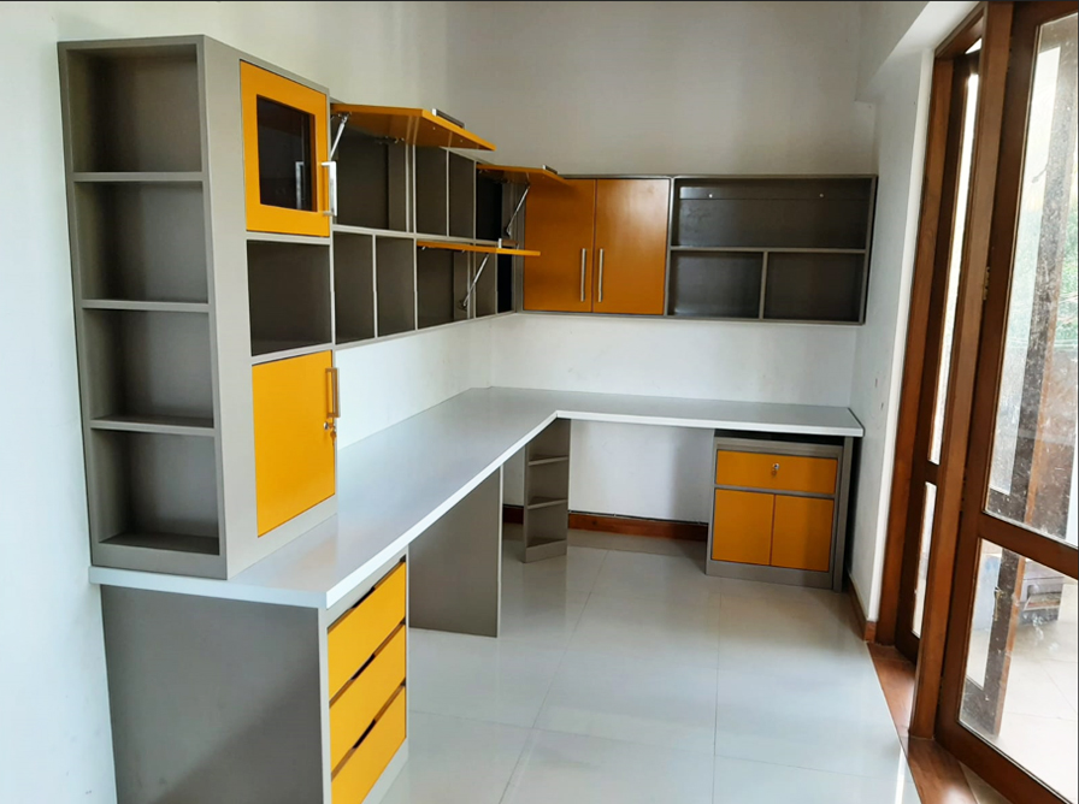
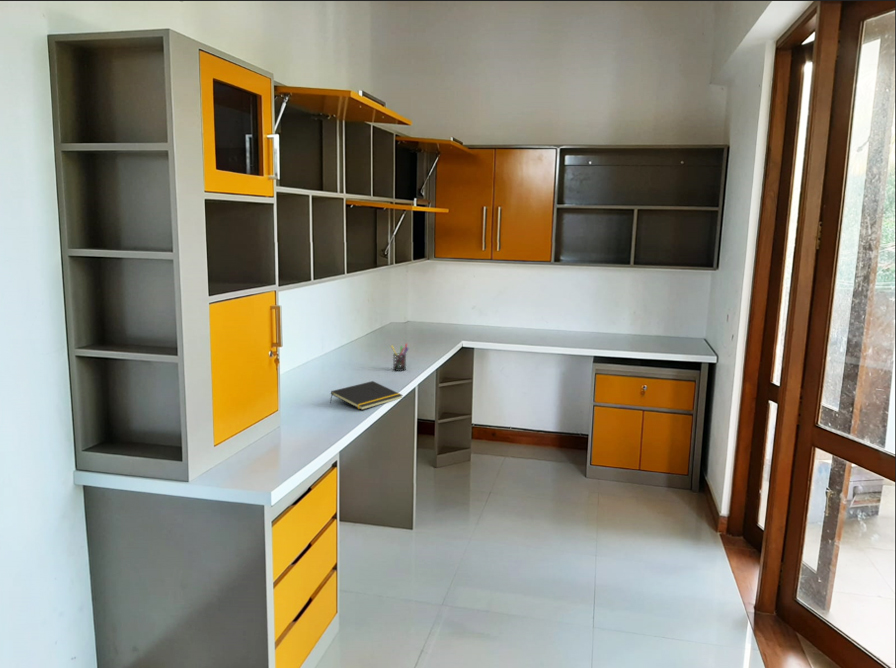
+ pen holder (400, 356)
+ notepad (367, 394)
